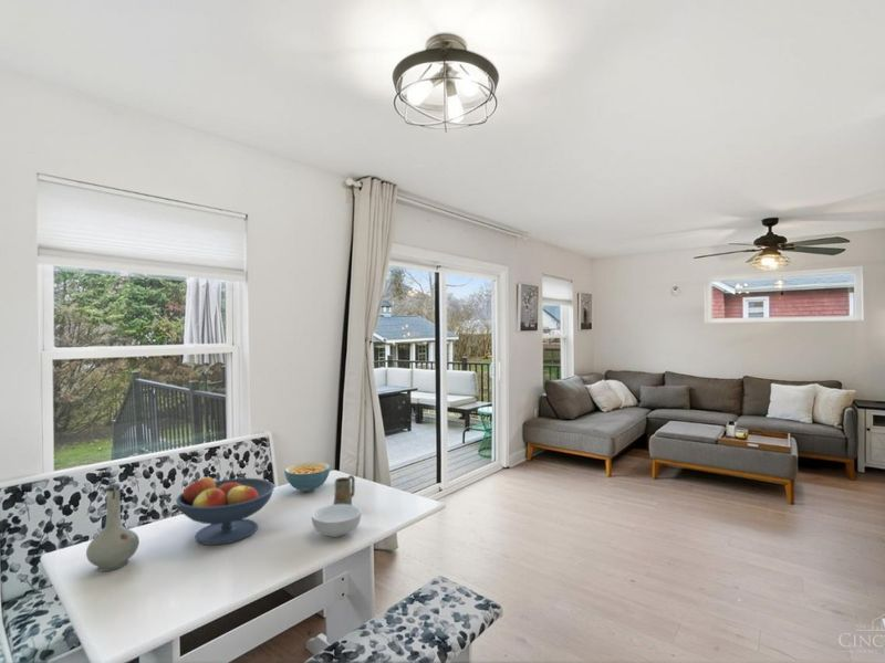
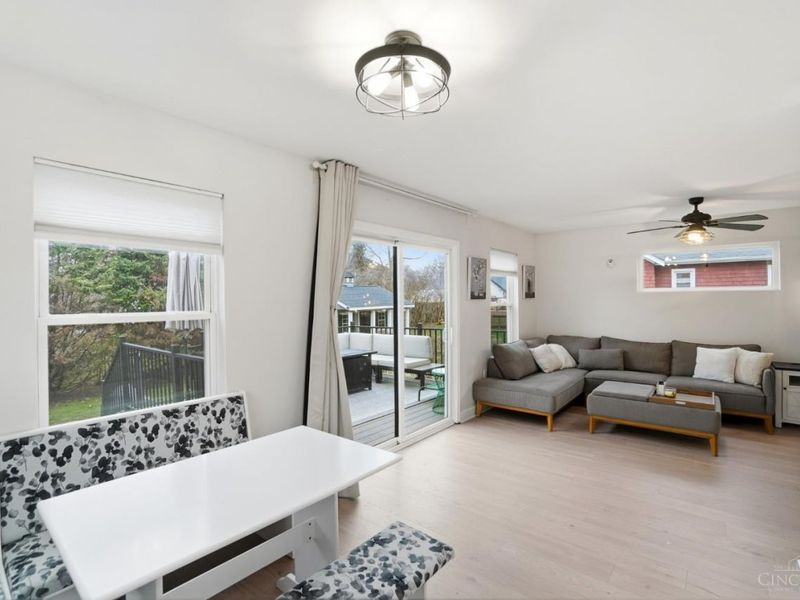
- cereal bowl (308, 478)
- fruit bowl (227, 504)
- vase (113, 525)
- cereal bowl (336, 522)
- mug (345, 492)
